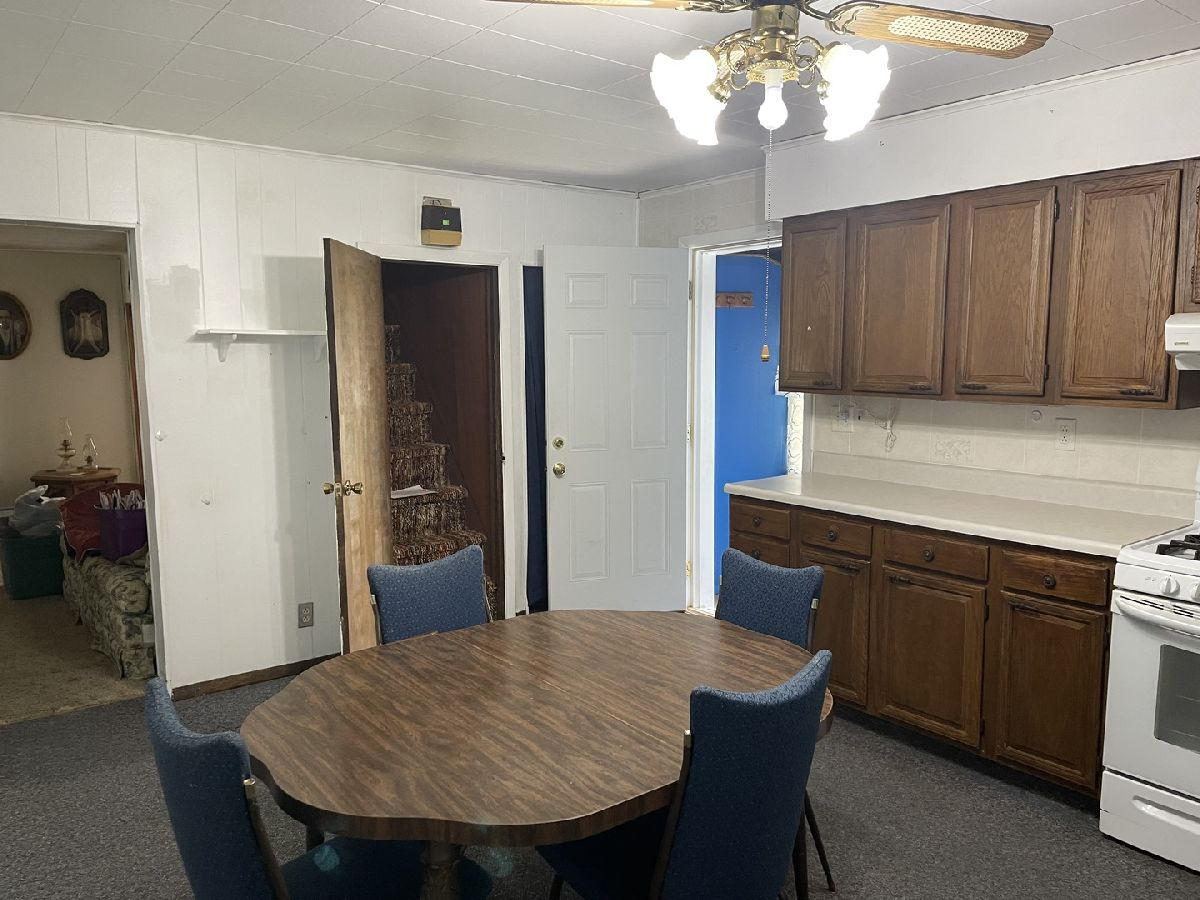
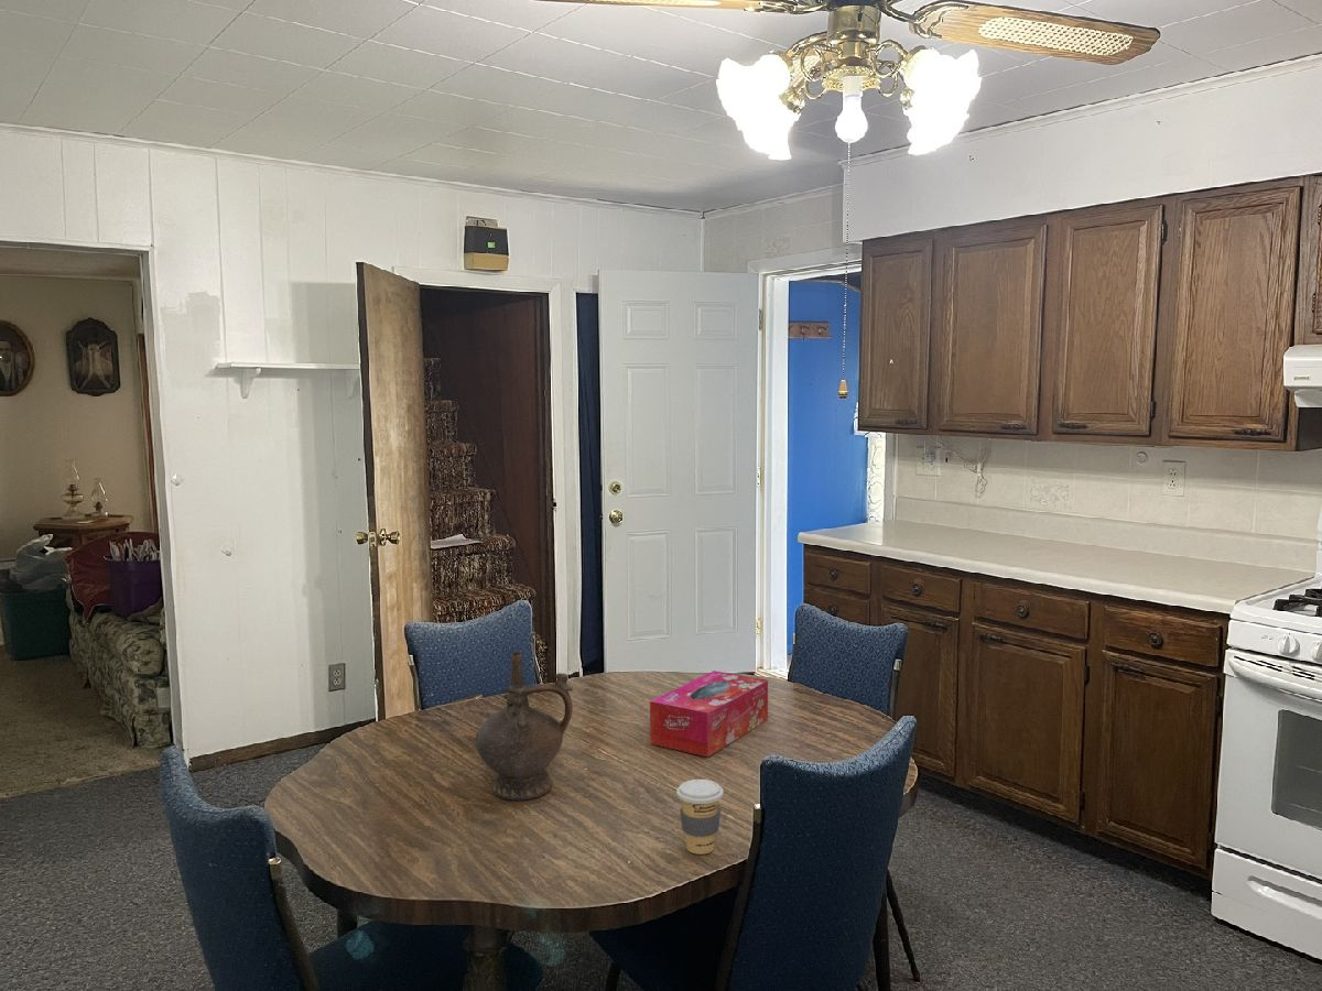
+ ceremonial vessel (524, 720)
+ coffee cup (700, 817)
+ tissue box (711, 710)
